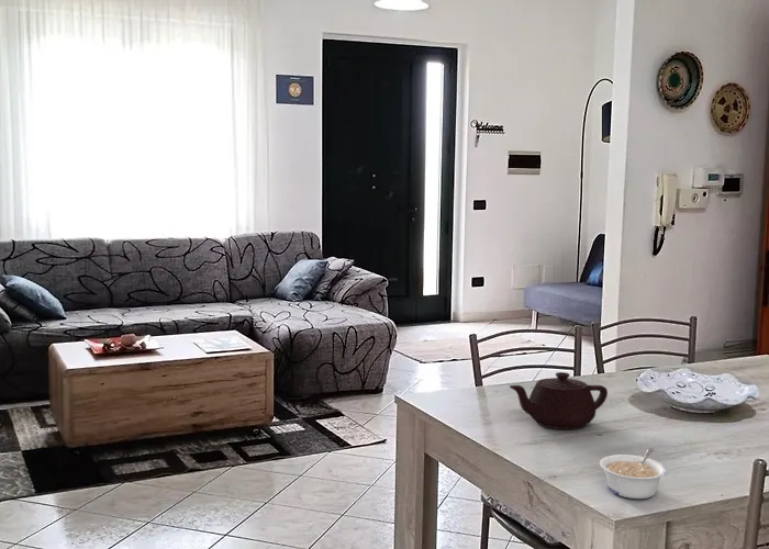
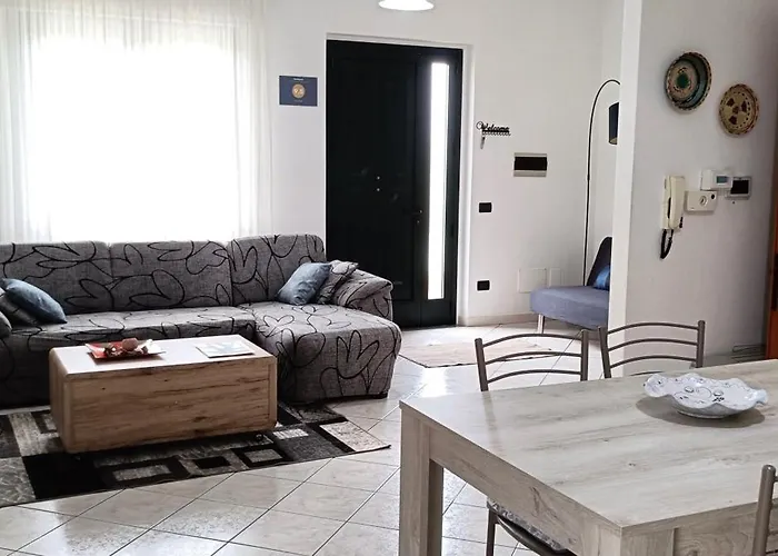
- legume (632, 474)
- teapot (558, 399)
